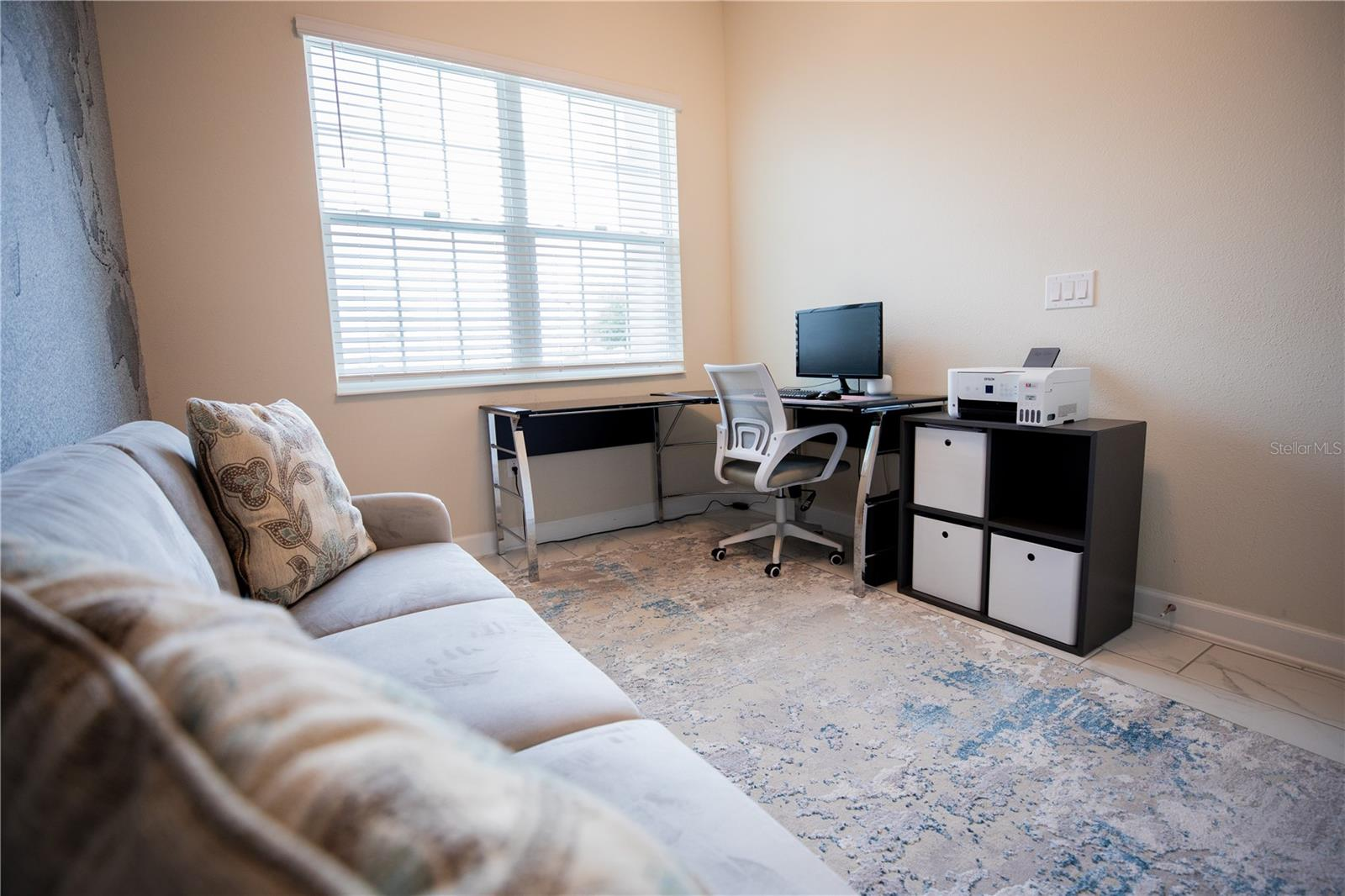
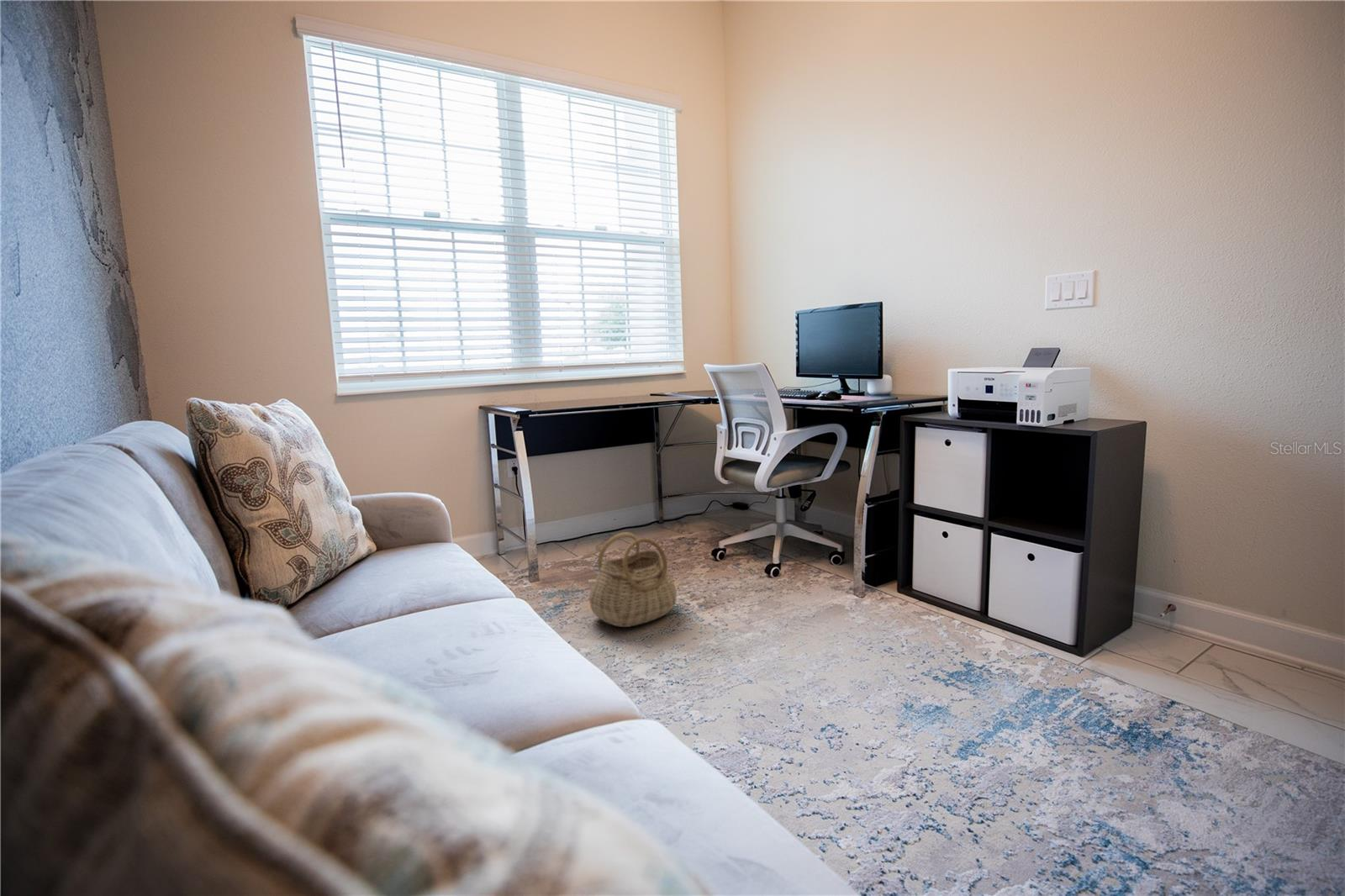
+ basket (632, 576)
